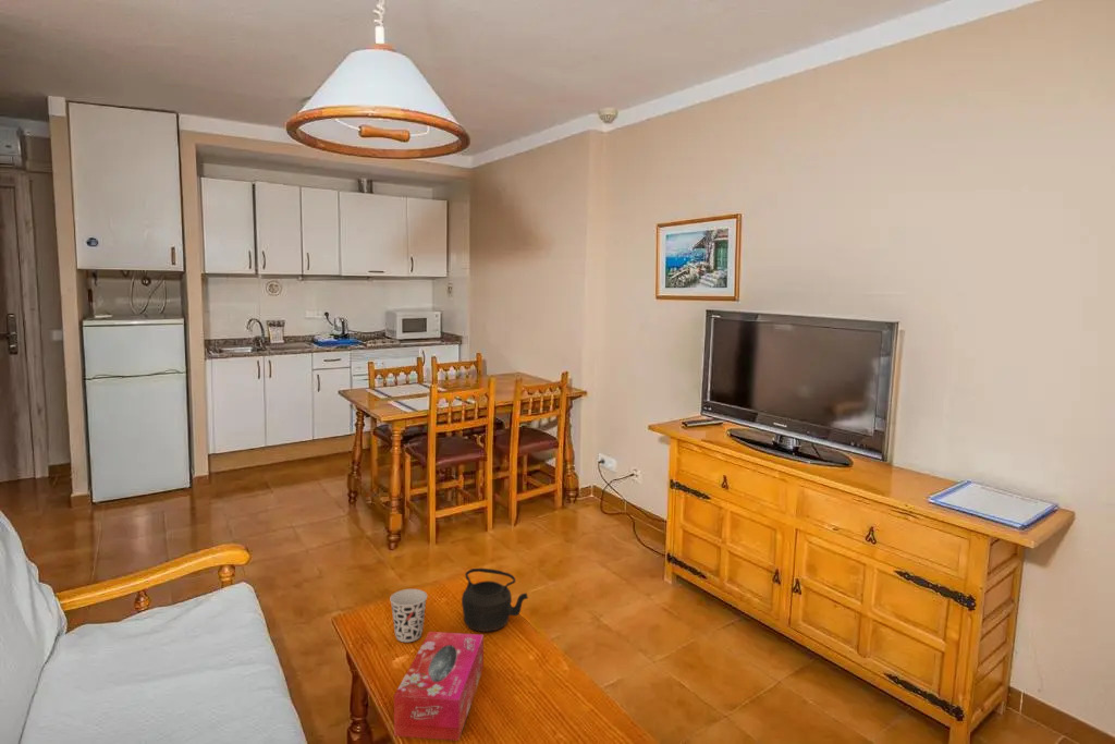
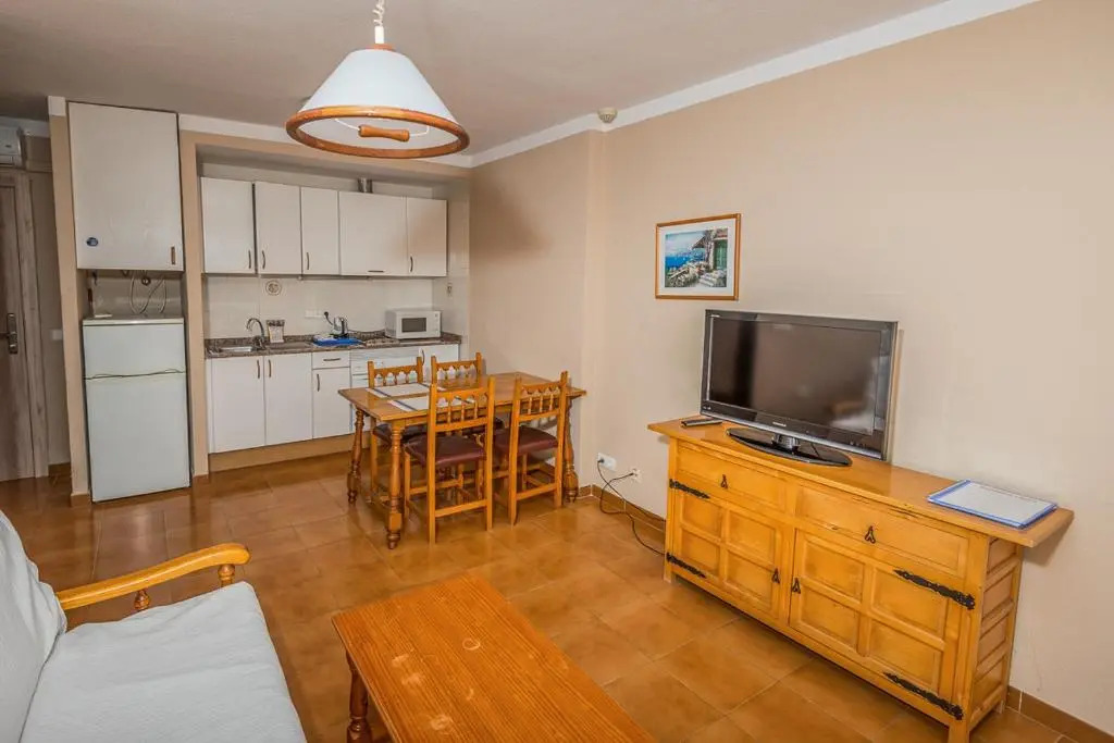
- tissue box (442, 681)
- teapot (491, 601)
- cup (408, 615)
